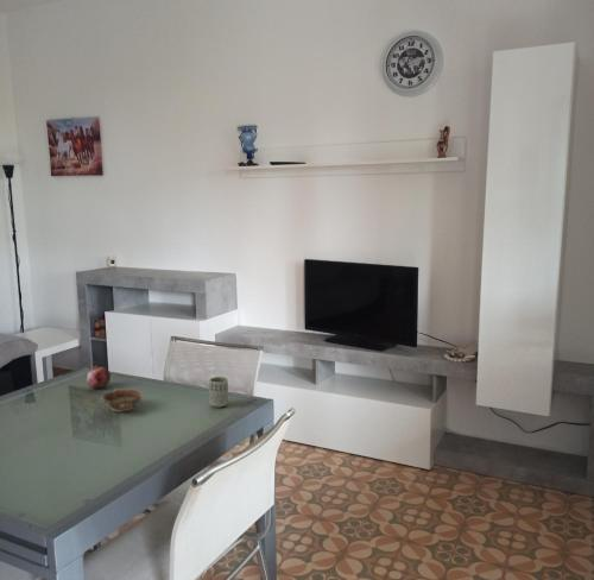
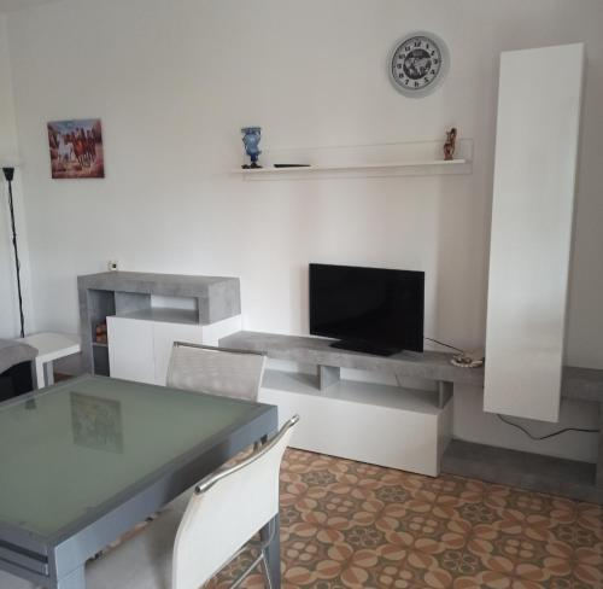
- cup (219, 391)
- bowl (122, 401)
- fruit (97, 374)
